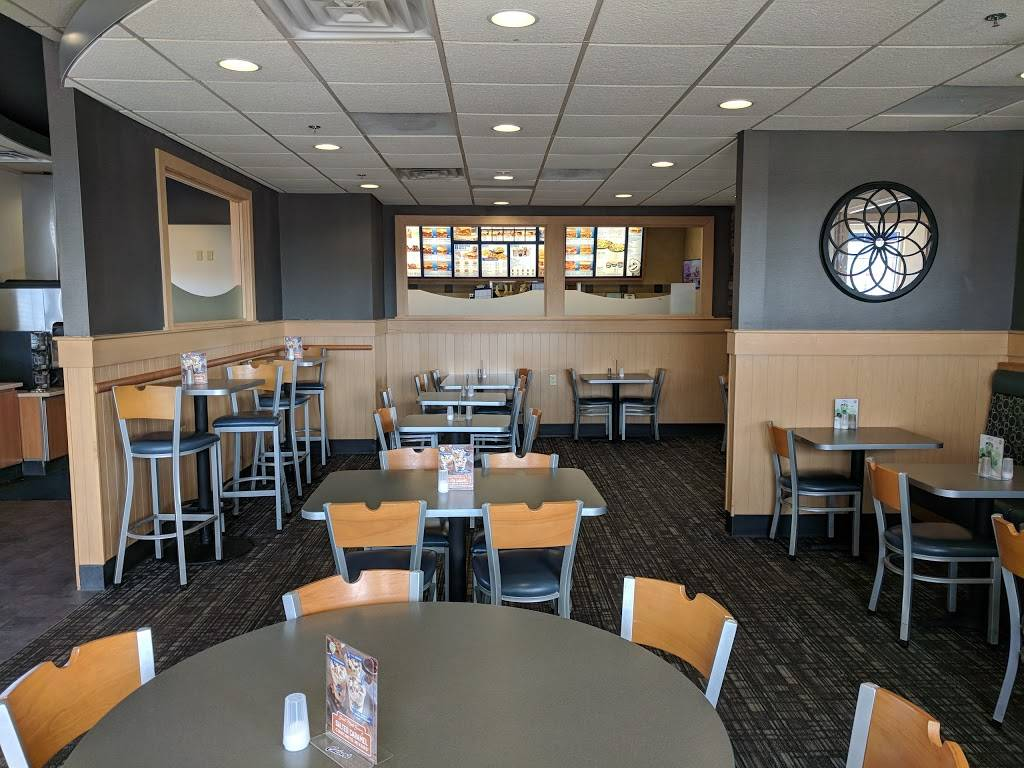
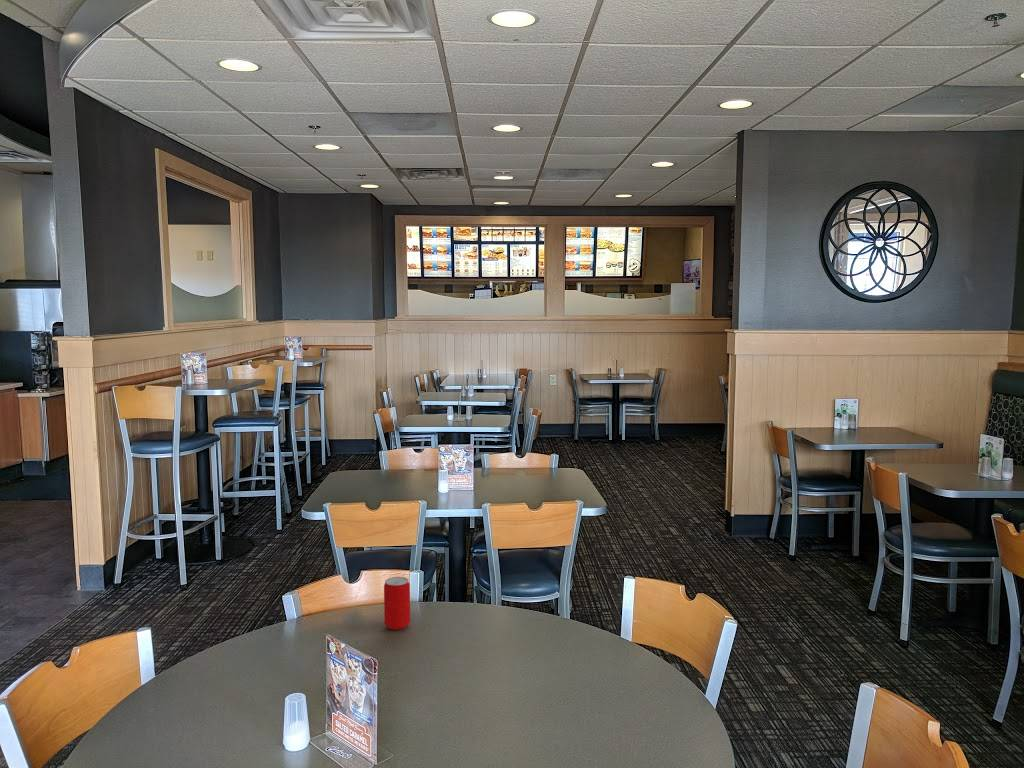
+ beverage can (397, 603)
